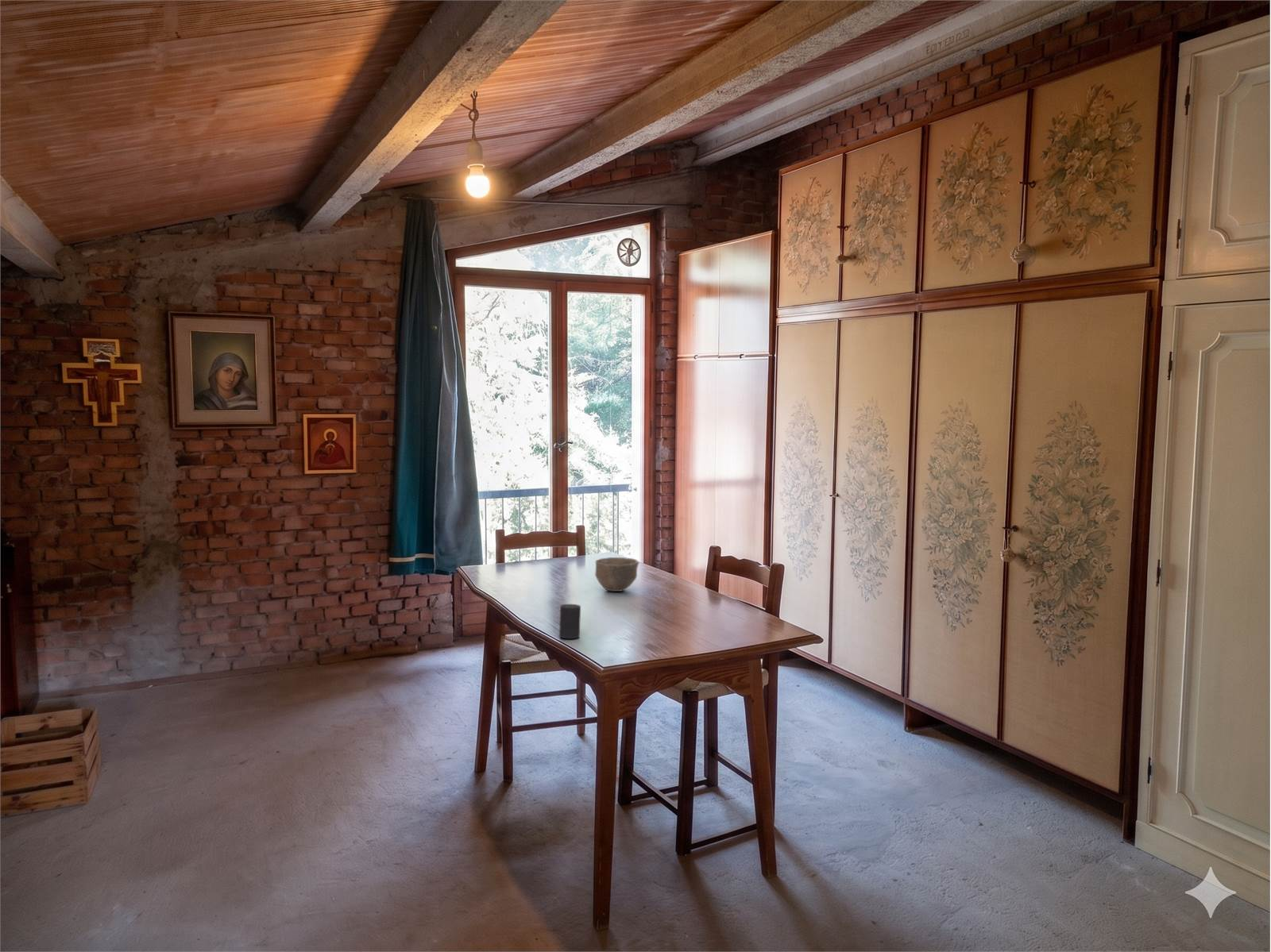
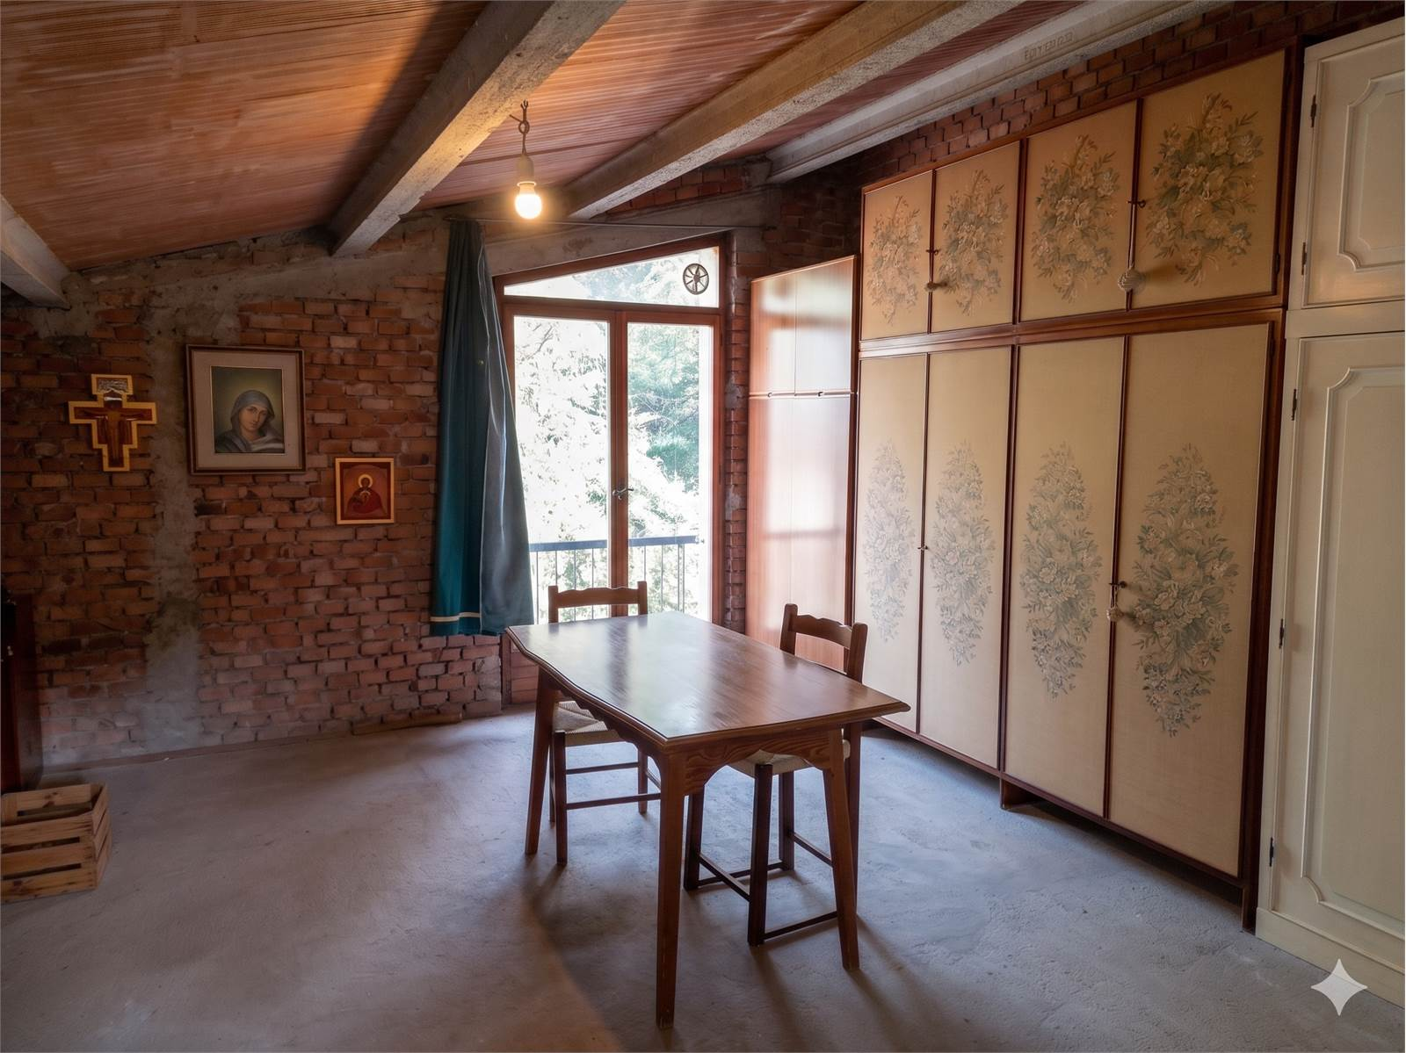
- cup (570, 621)
- bowl (616, 576)
